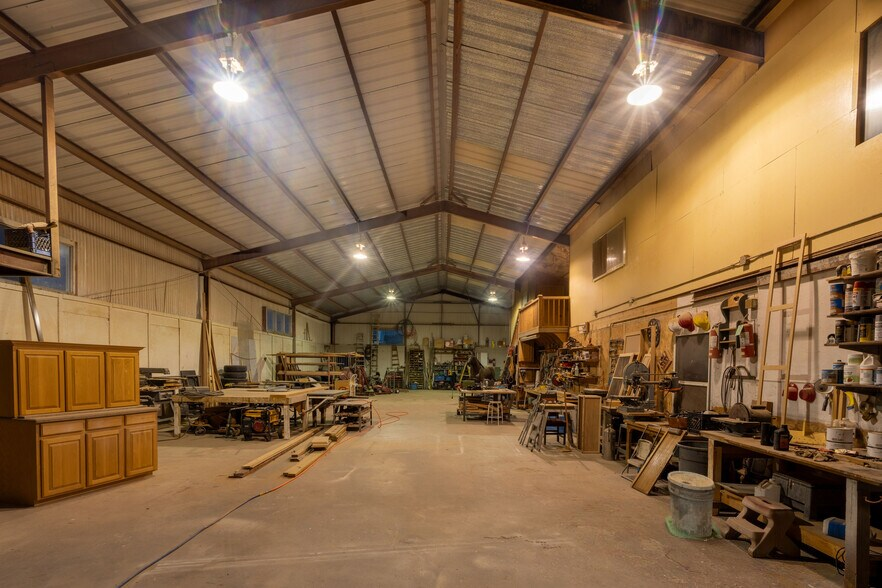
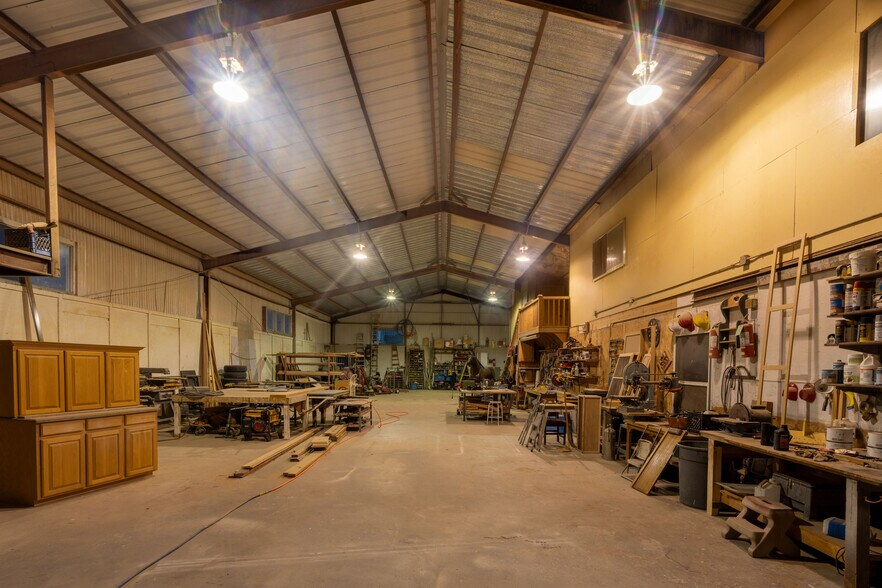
- bucket (689, 503)
